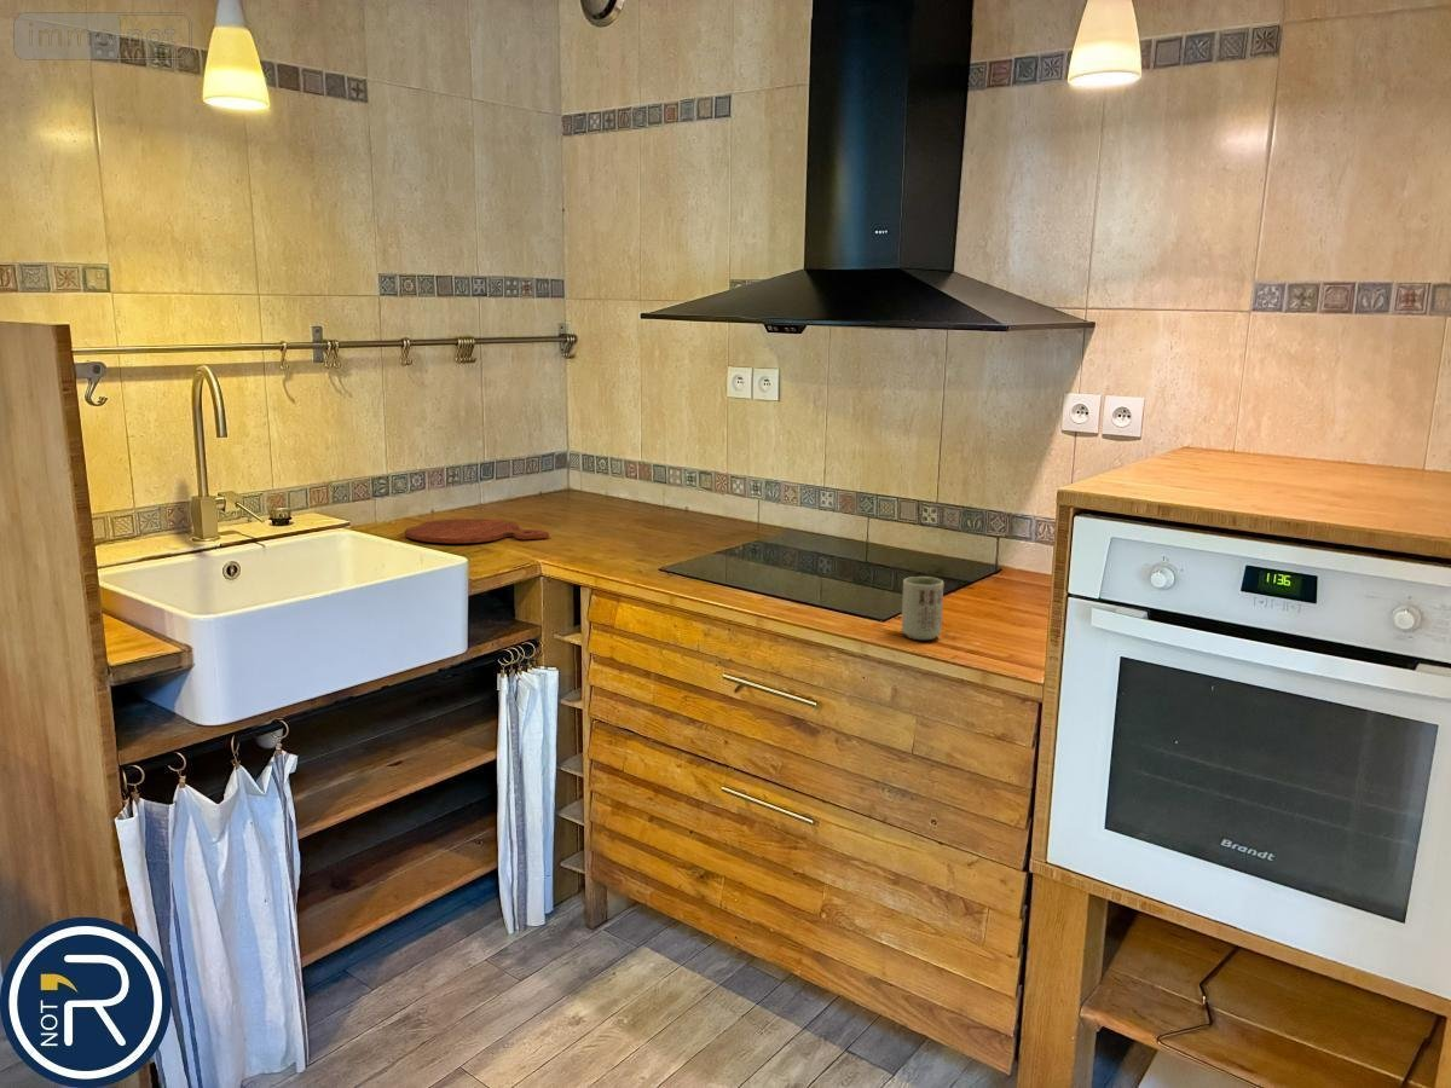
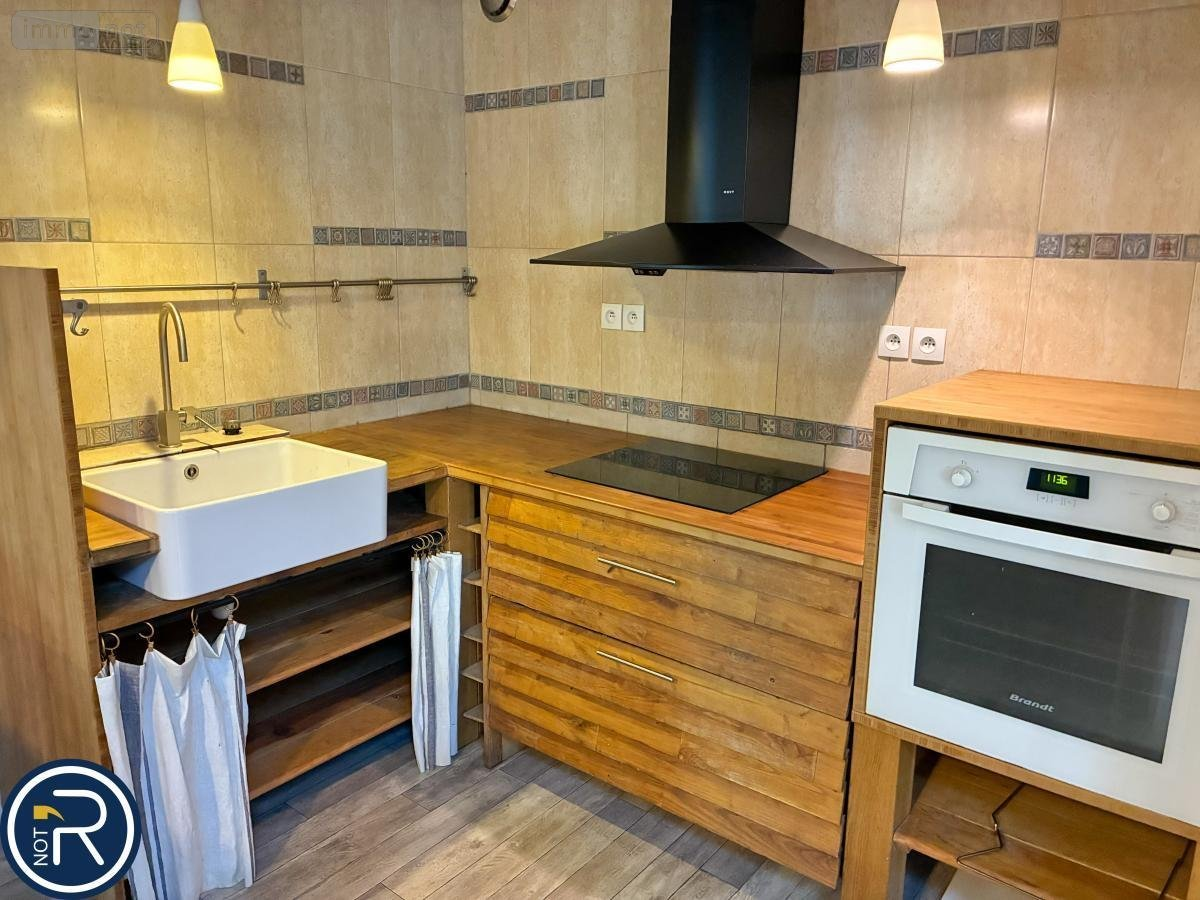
- cutting board (481, 531)
- cup (921, 608)
